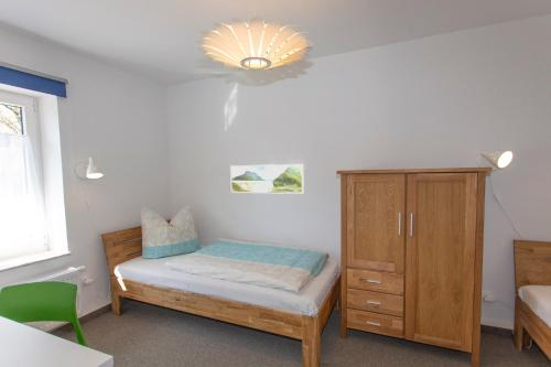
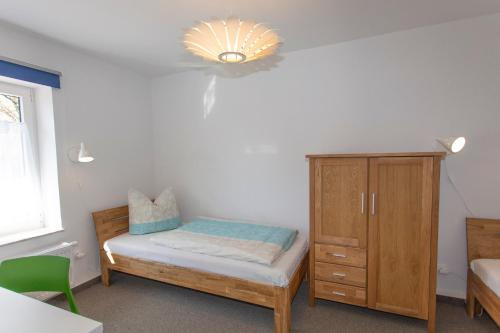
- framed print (264, 179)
